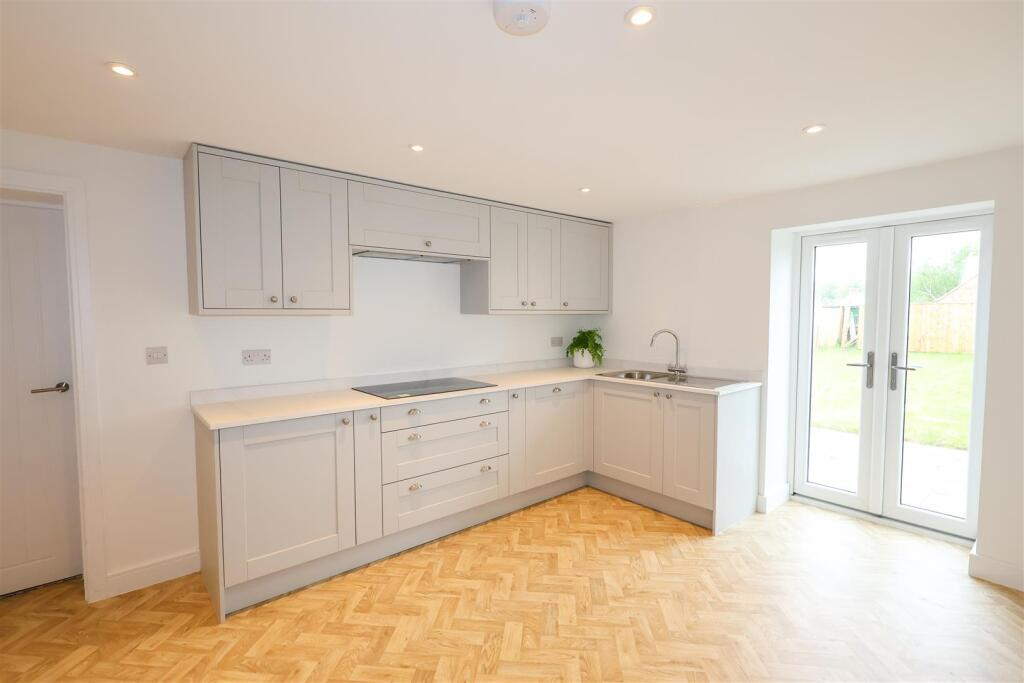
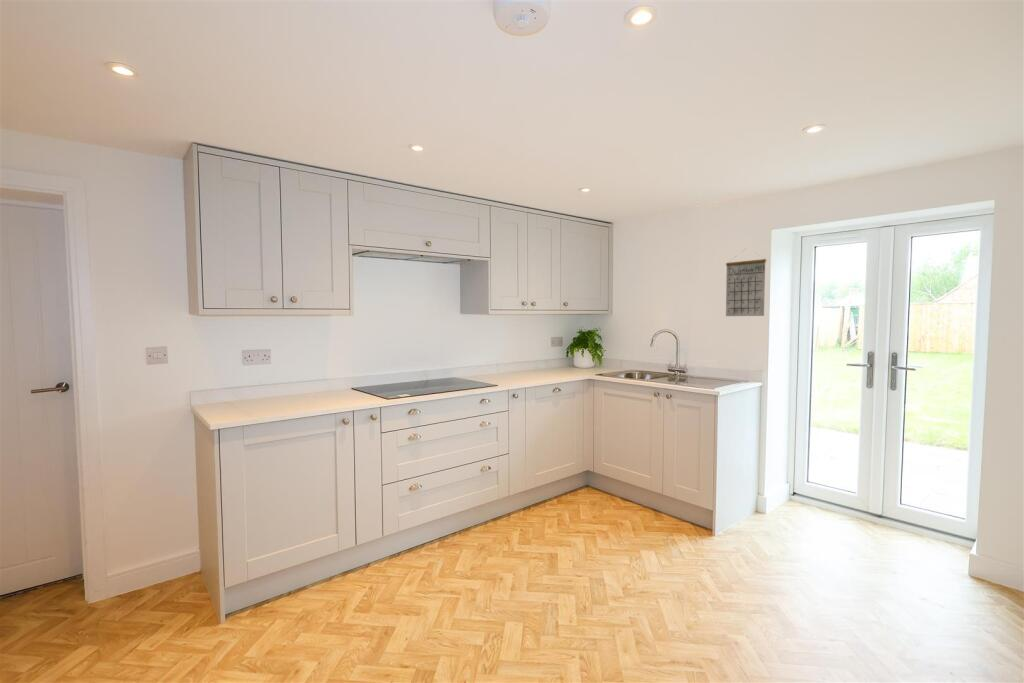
+ calendar (745, 282)
